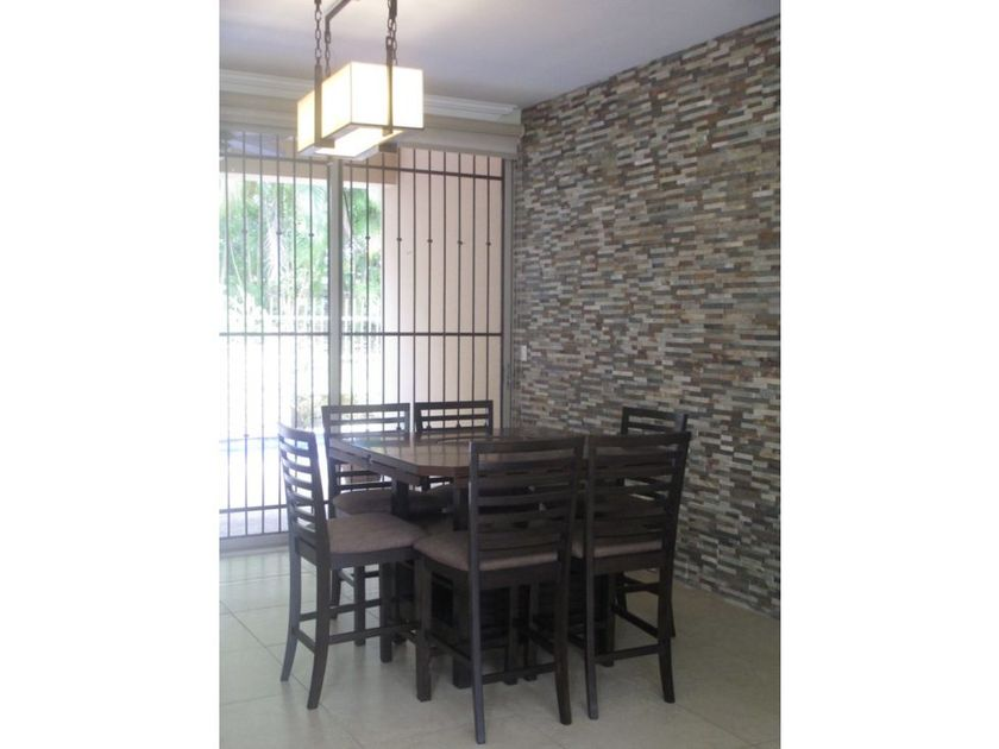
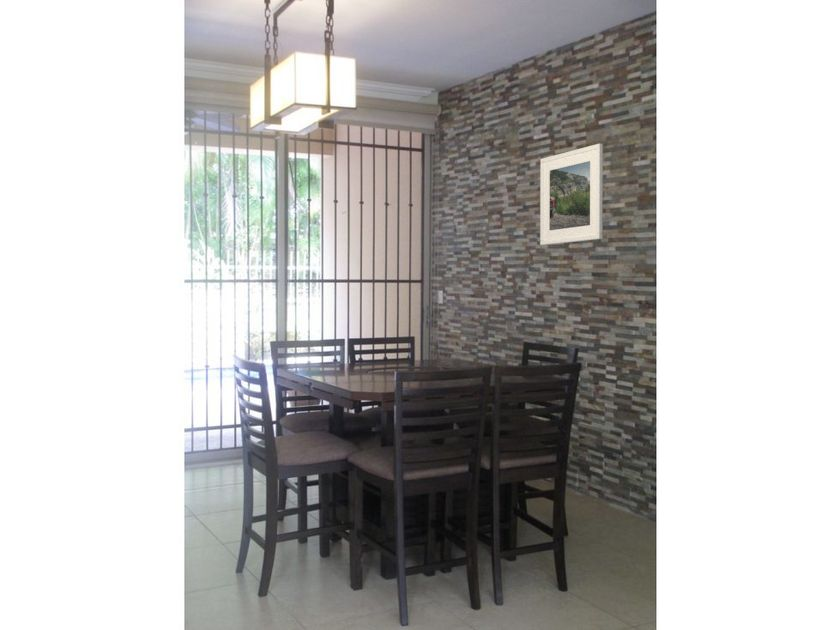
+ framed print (569, 196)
